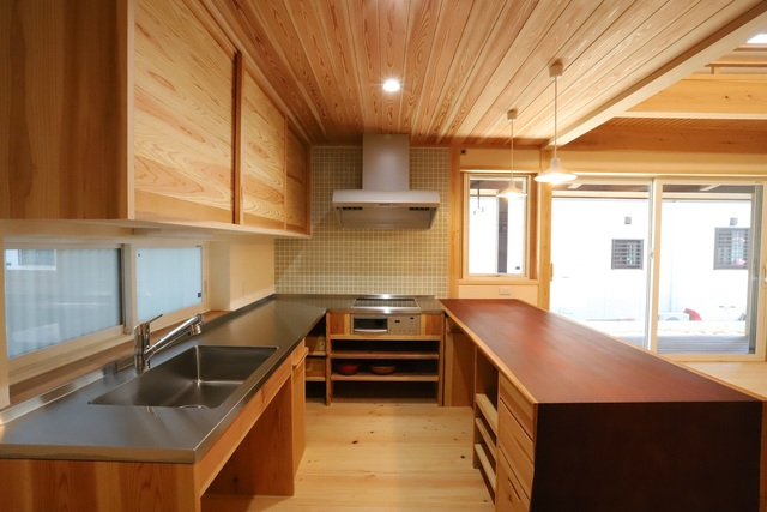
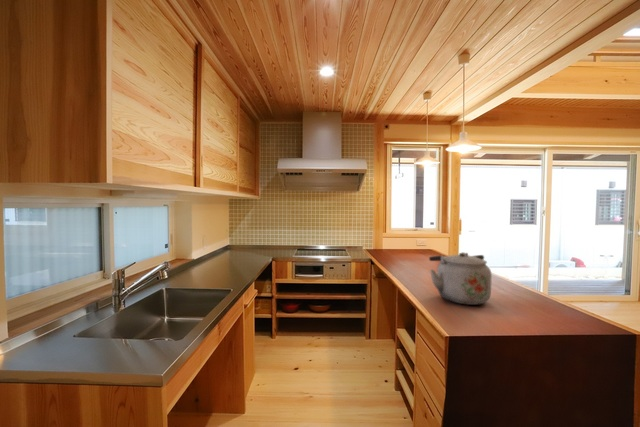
+ kettle (457, 275)
